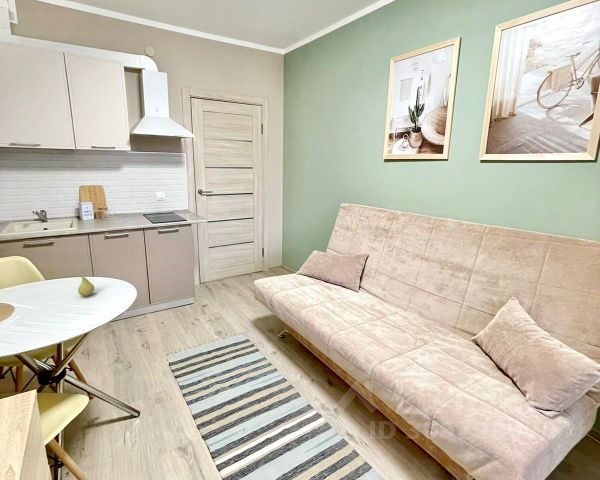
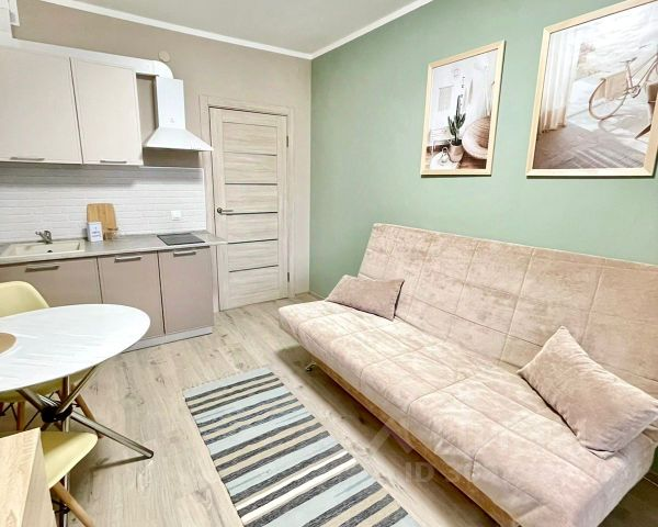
- fruit (85, 284)
